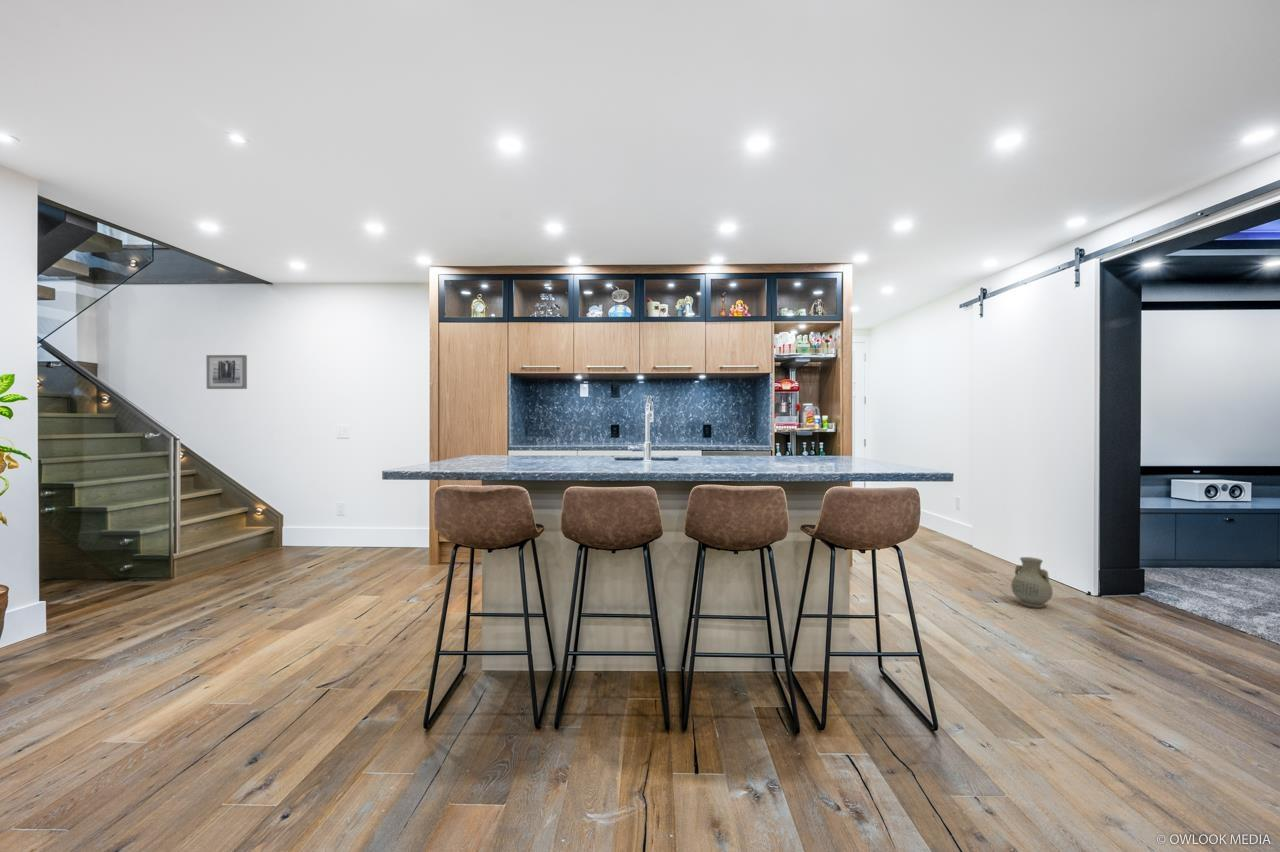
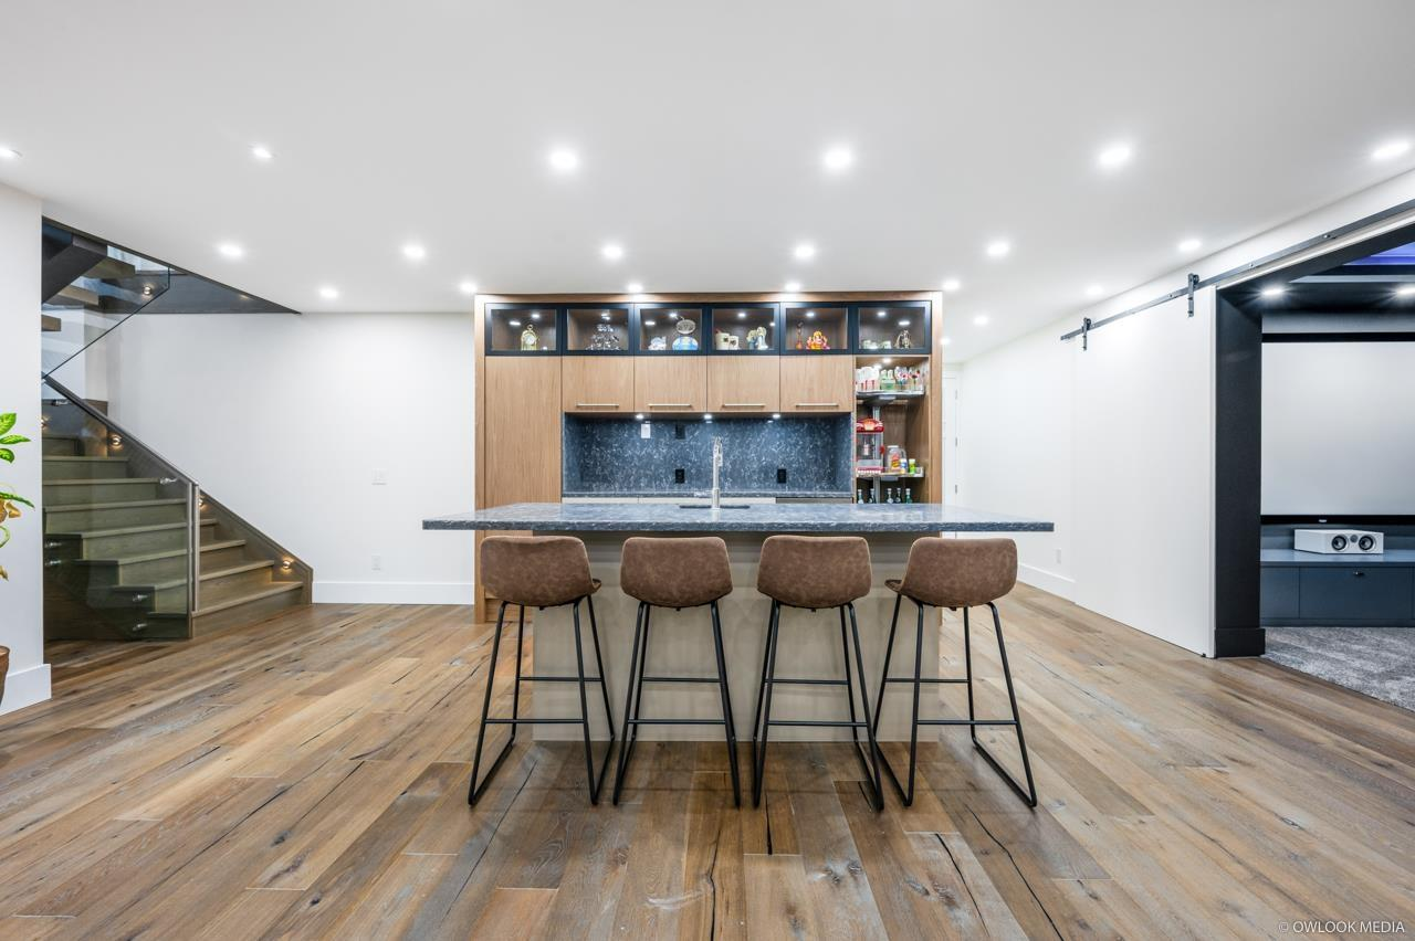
- wall art (226, 372)
- vase (1031, 581)
